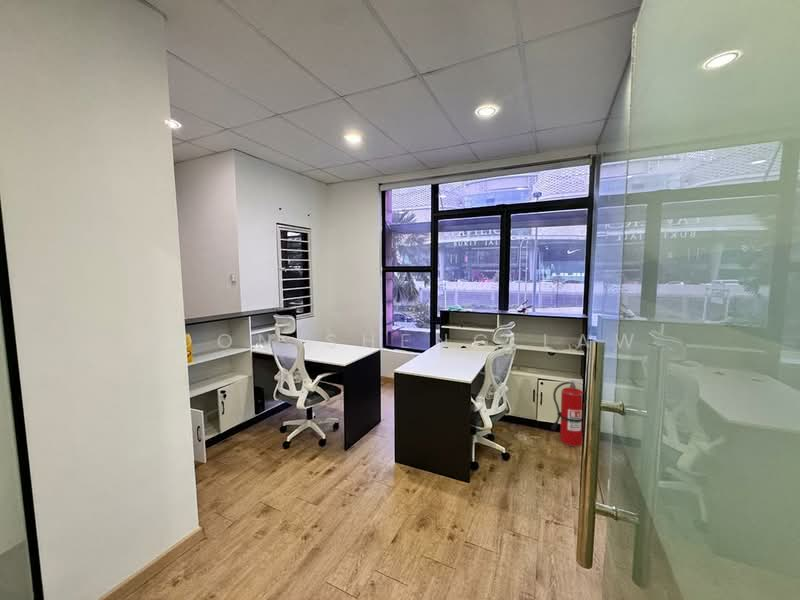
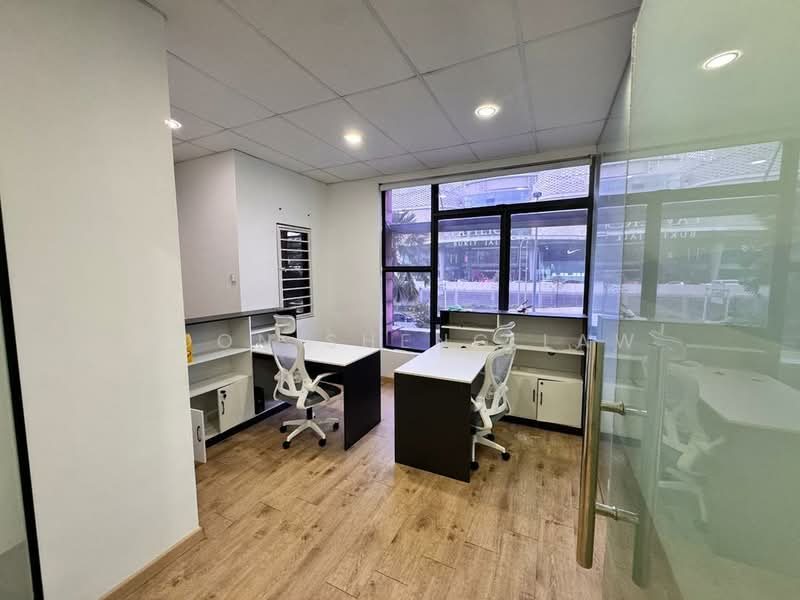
- fire extinguisher (567, 409)
